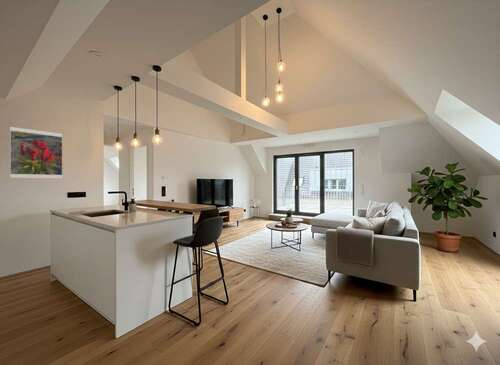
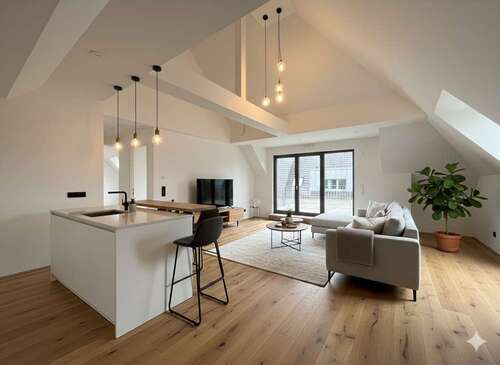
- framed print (37, 154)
